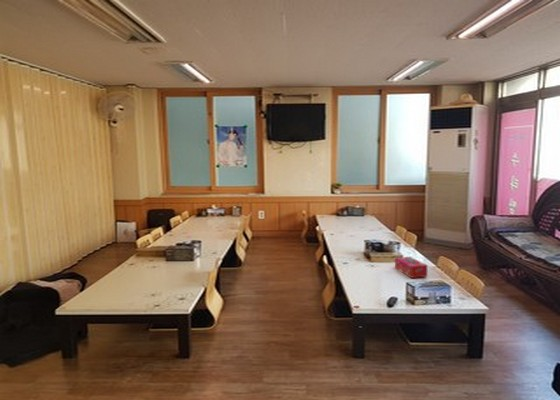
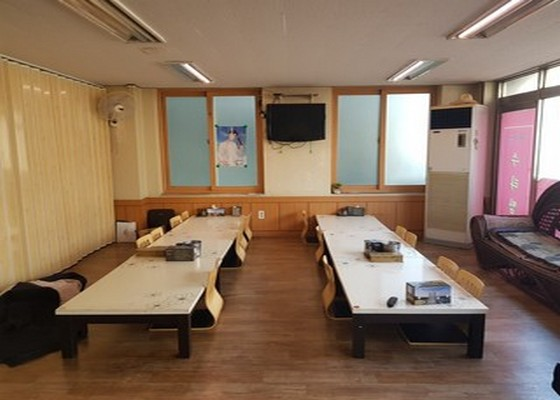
- tissue box (410, 266)
